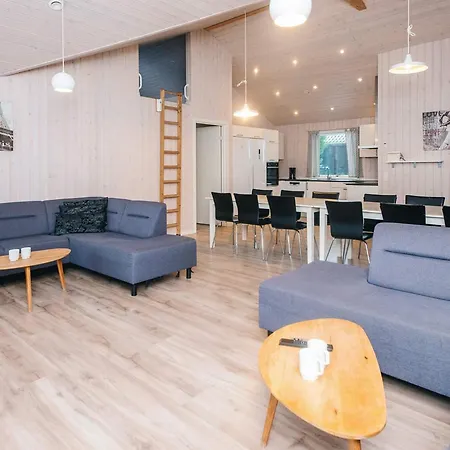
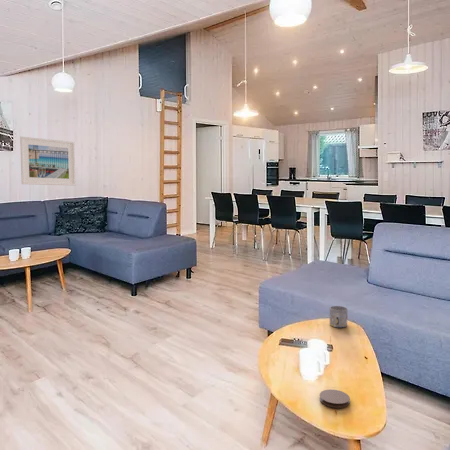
+ coaster (334, 398)
+ mug (338, 317)
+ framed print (49, 162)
